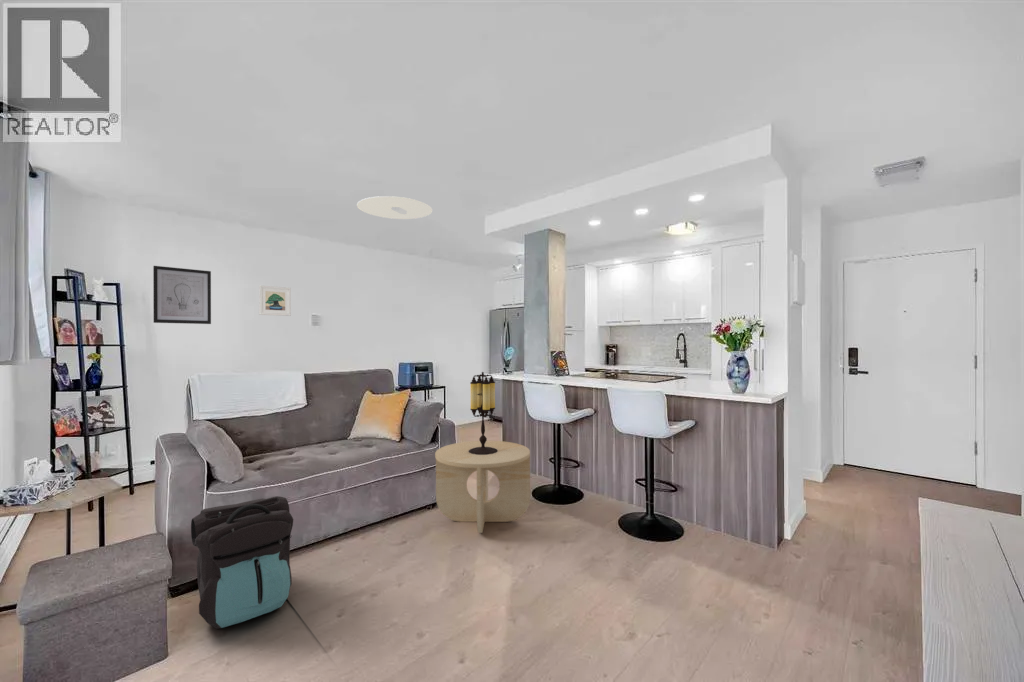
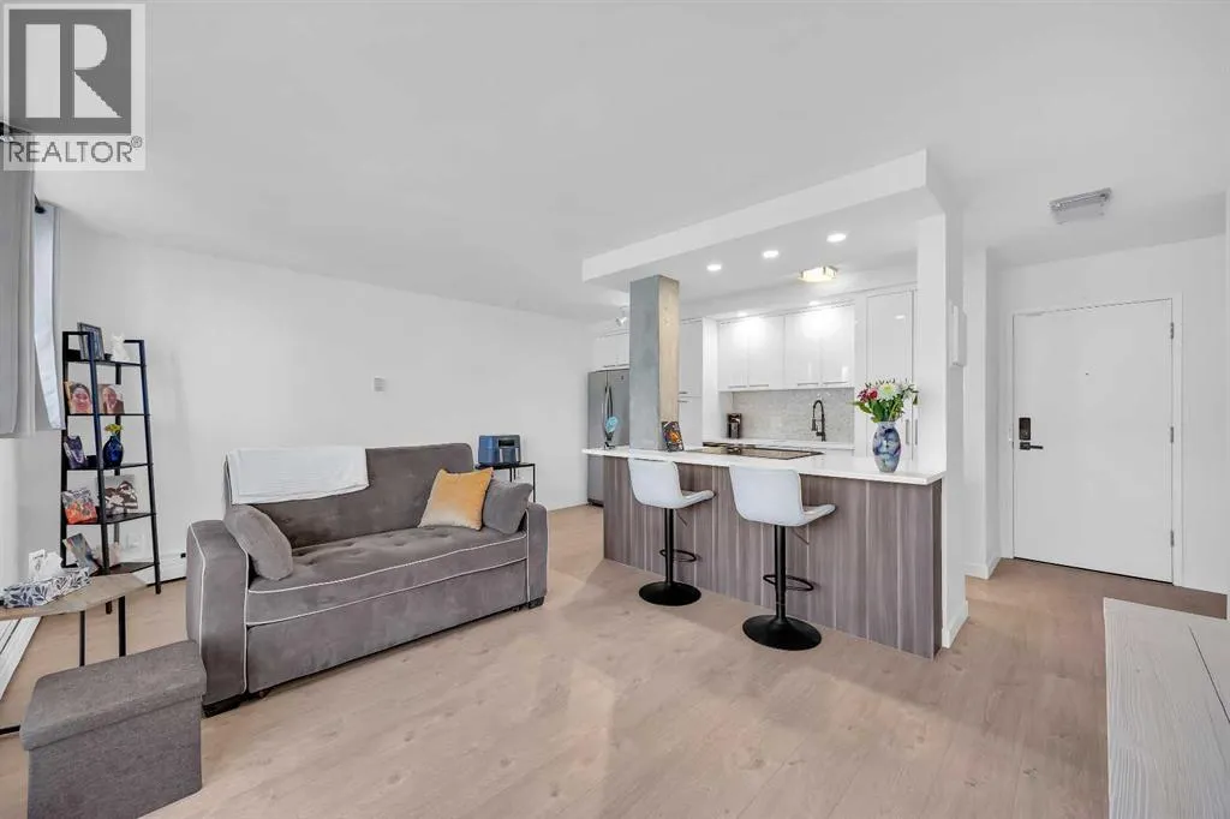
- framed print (275, 300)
- ceiling light (395, 205)
- side table (483, 486)
- table lamp (482, 411)
- backpack (243, 552)
- wall art (183, 296)
